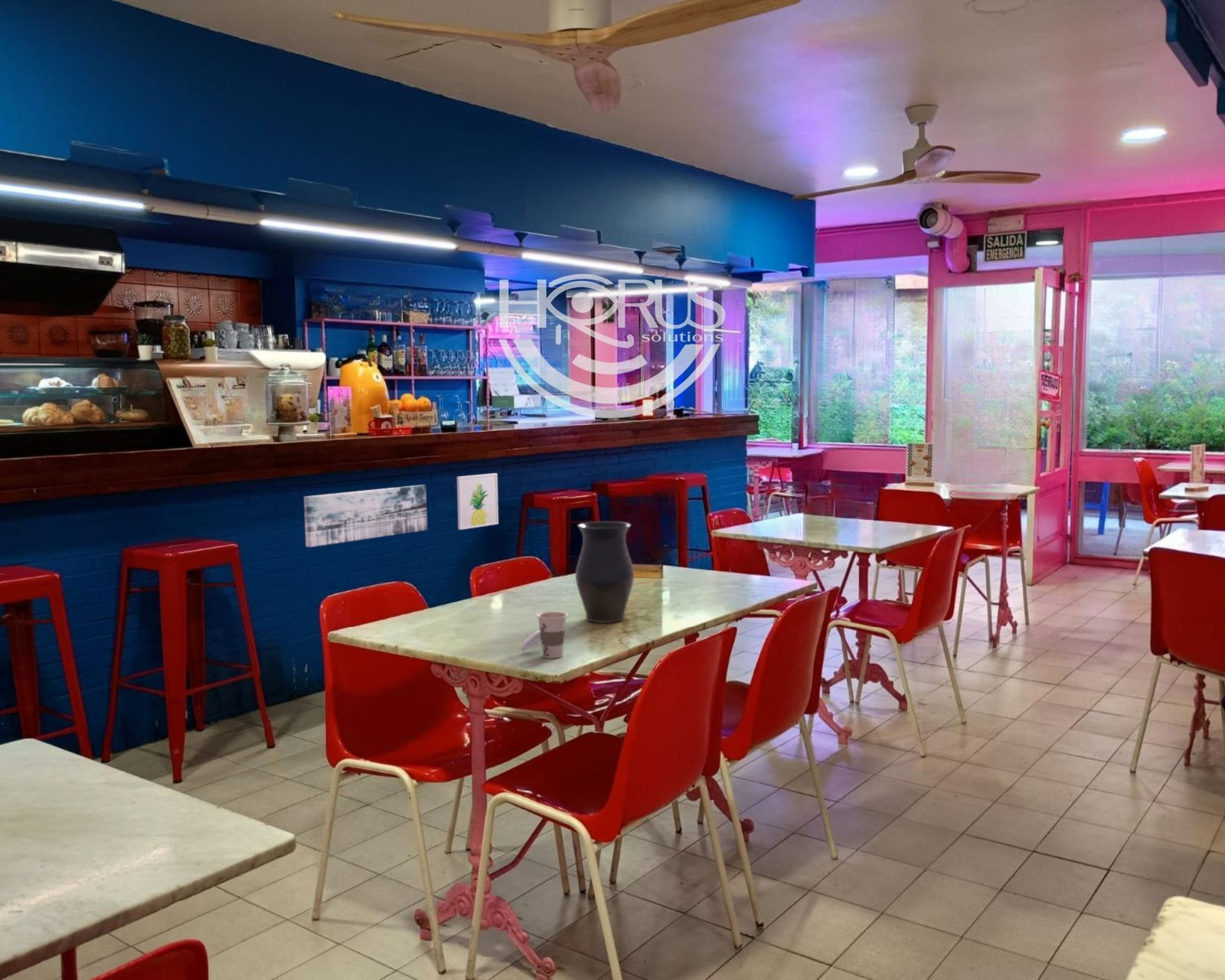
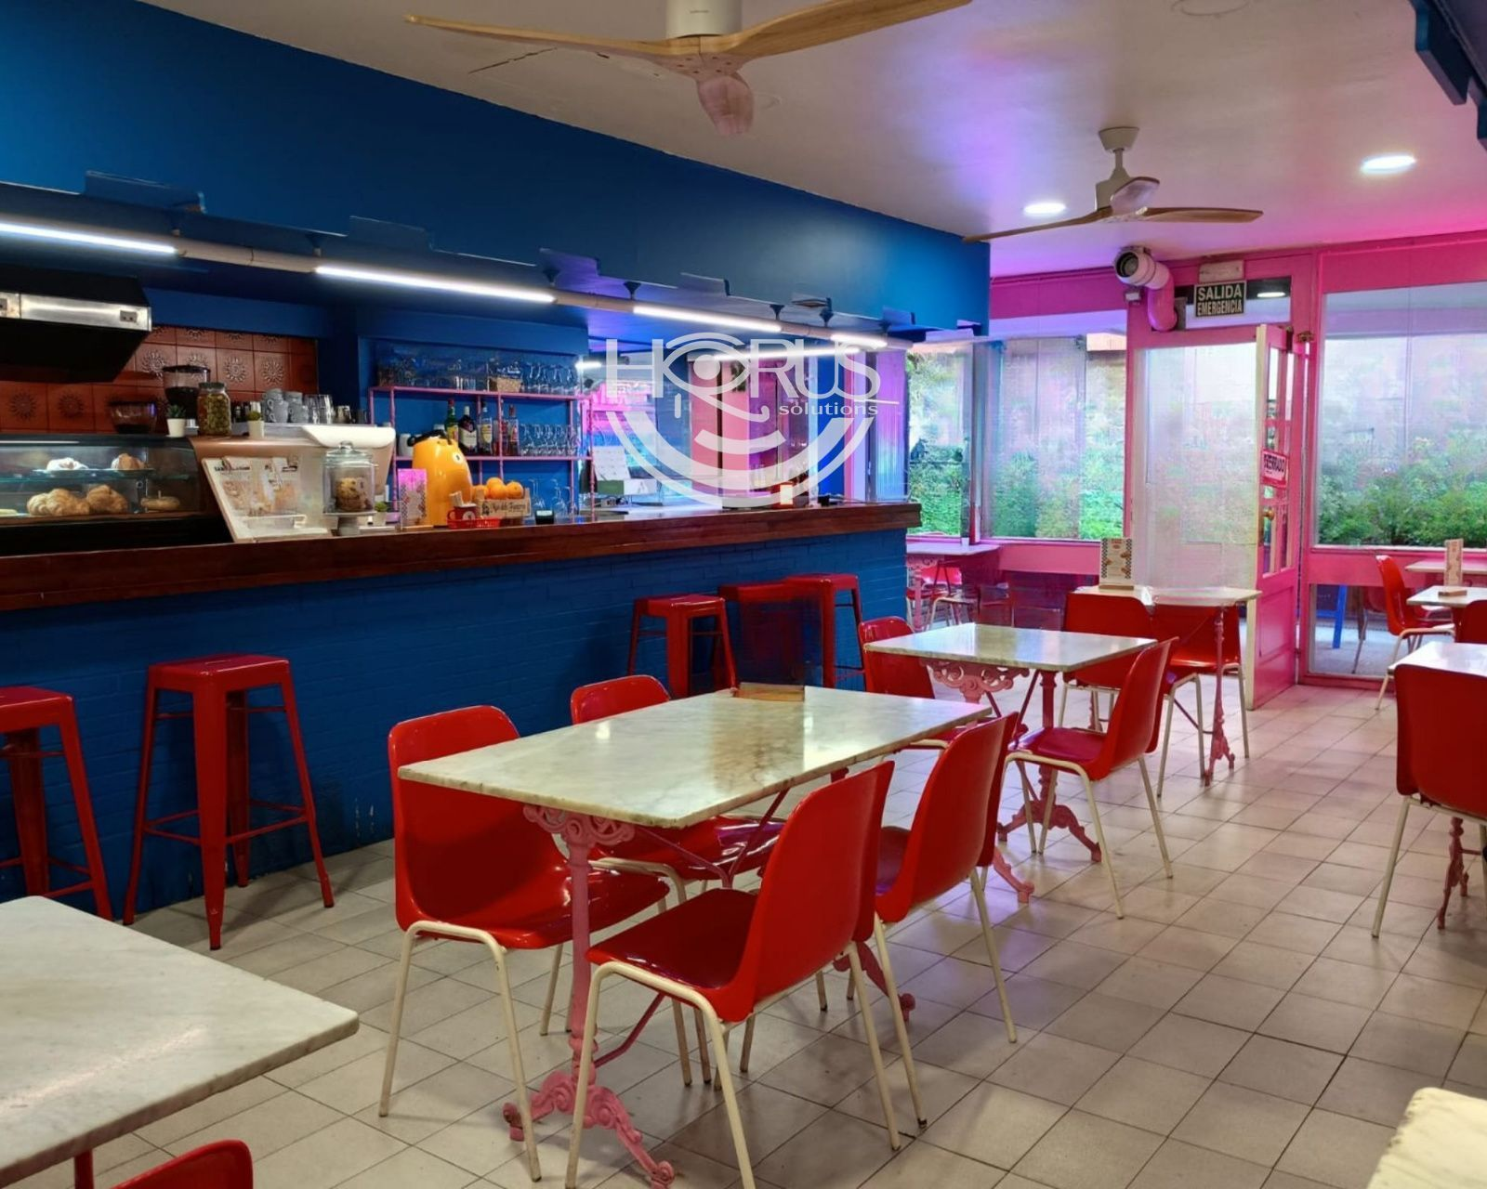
- vase (604, 572)
- cup (544, 634)
- wall art (369, 514)
- wall art (478, 501)
